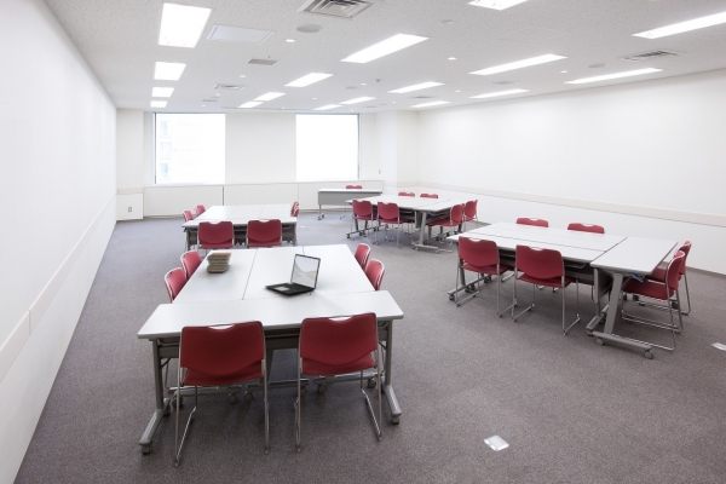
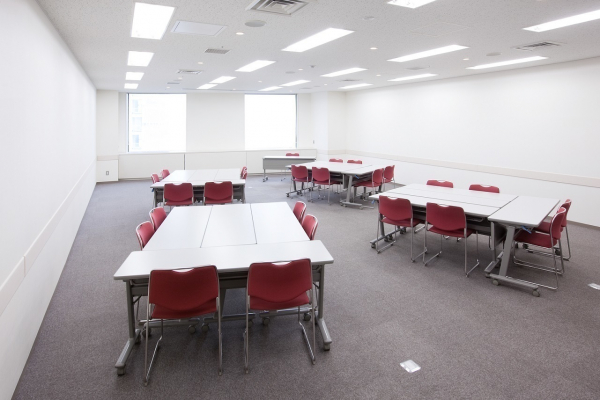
- book stack (219, 261)
- laptop (292, 272)
